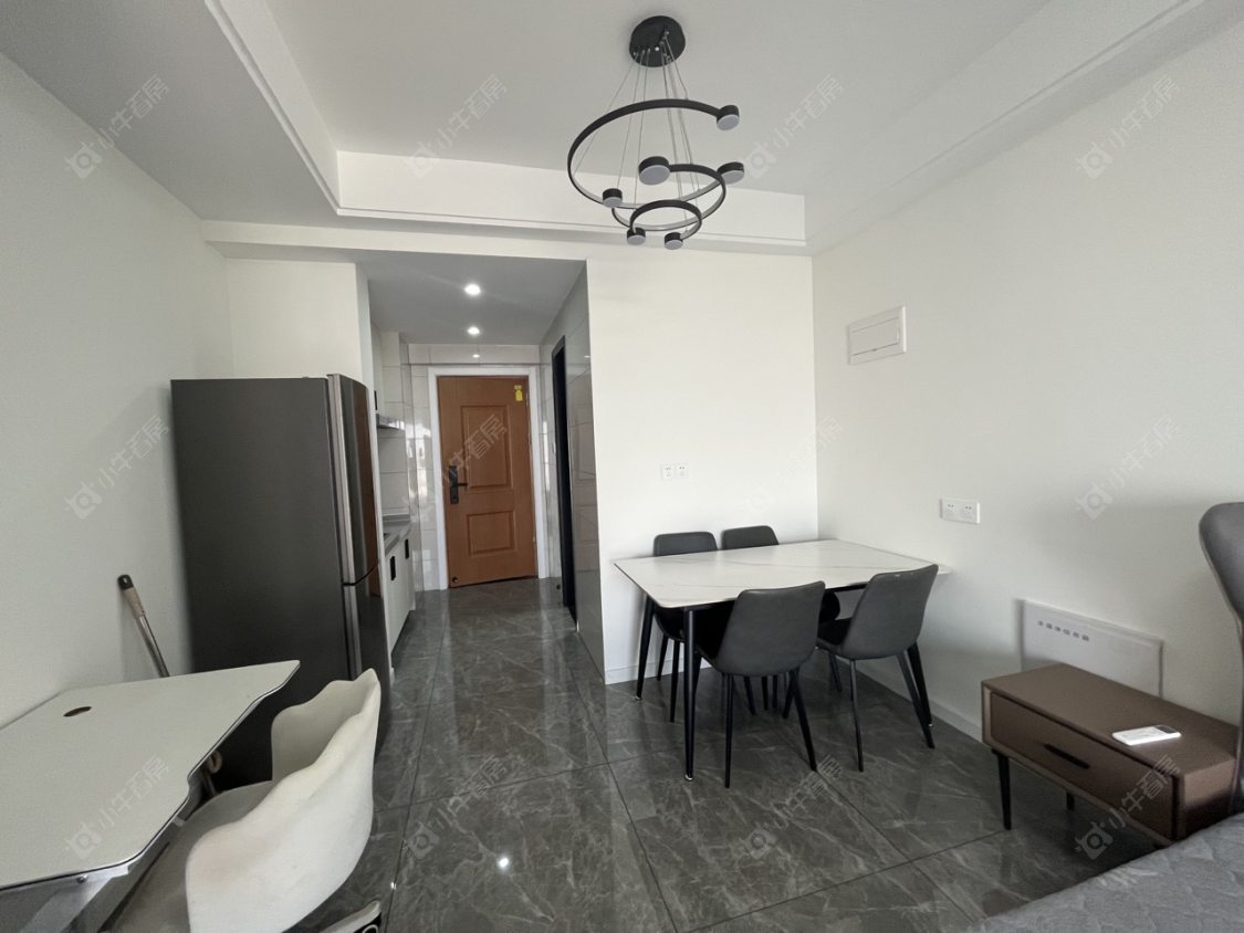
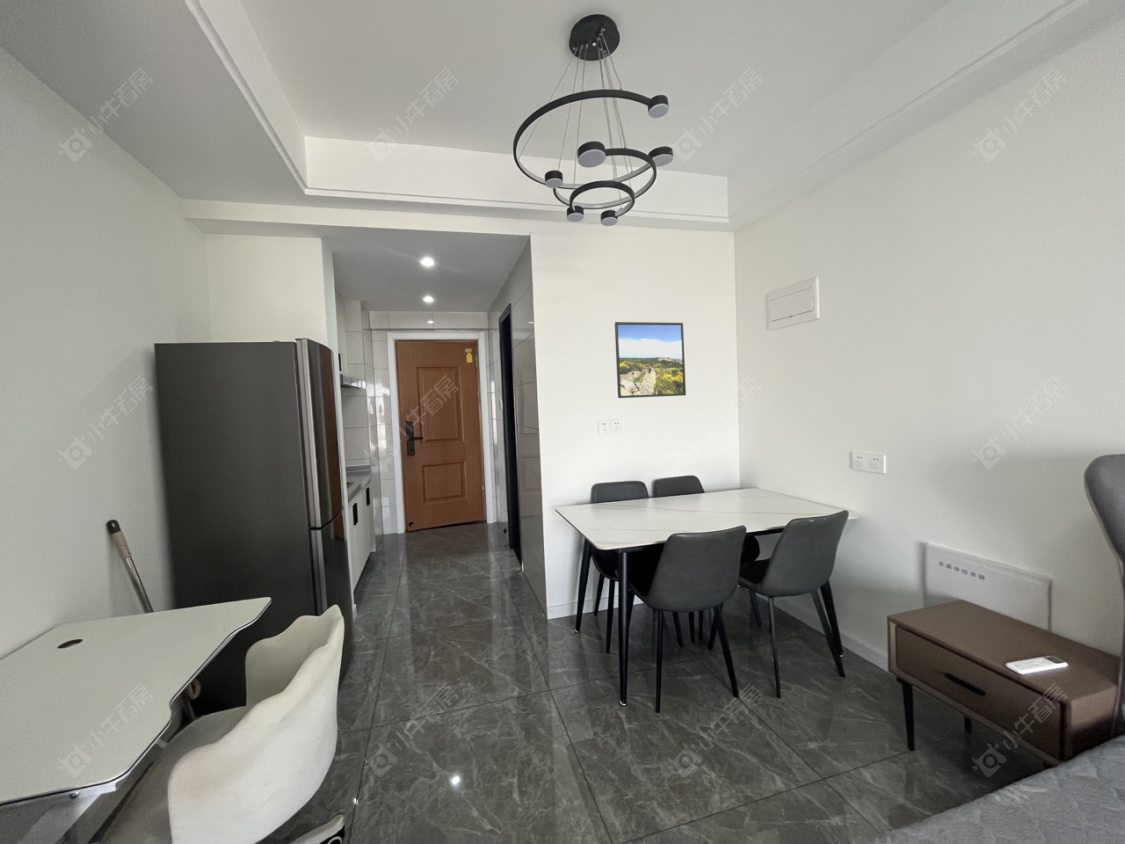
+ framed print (651, 359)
